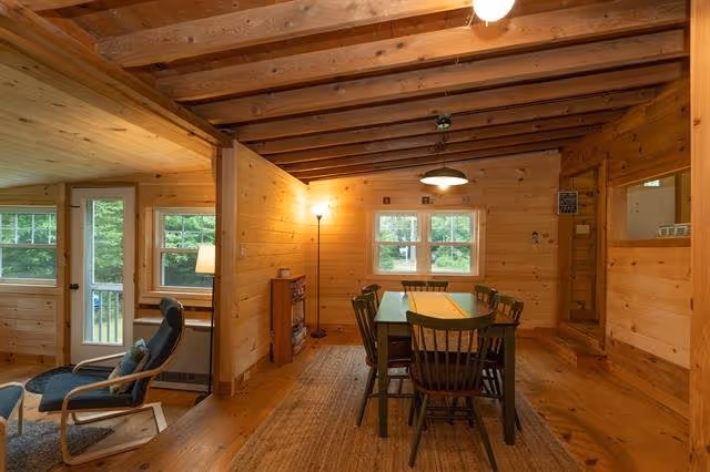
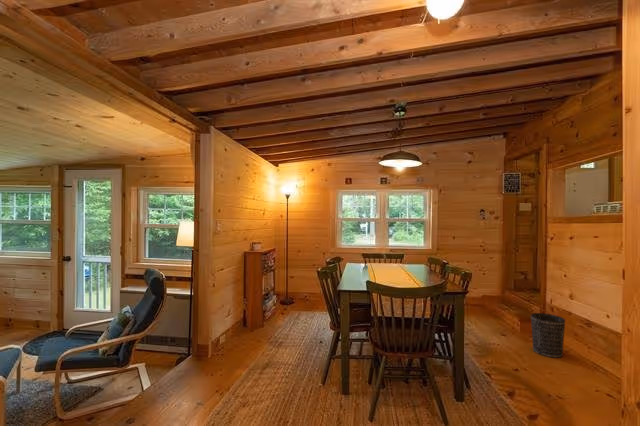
+ wastebasket (547, 334)
